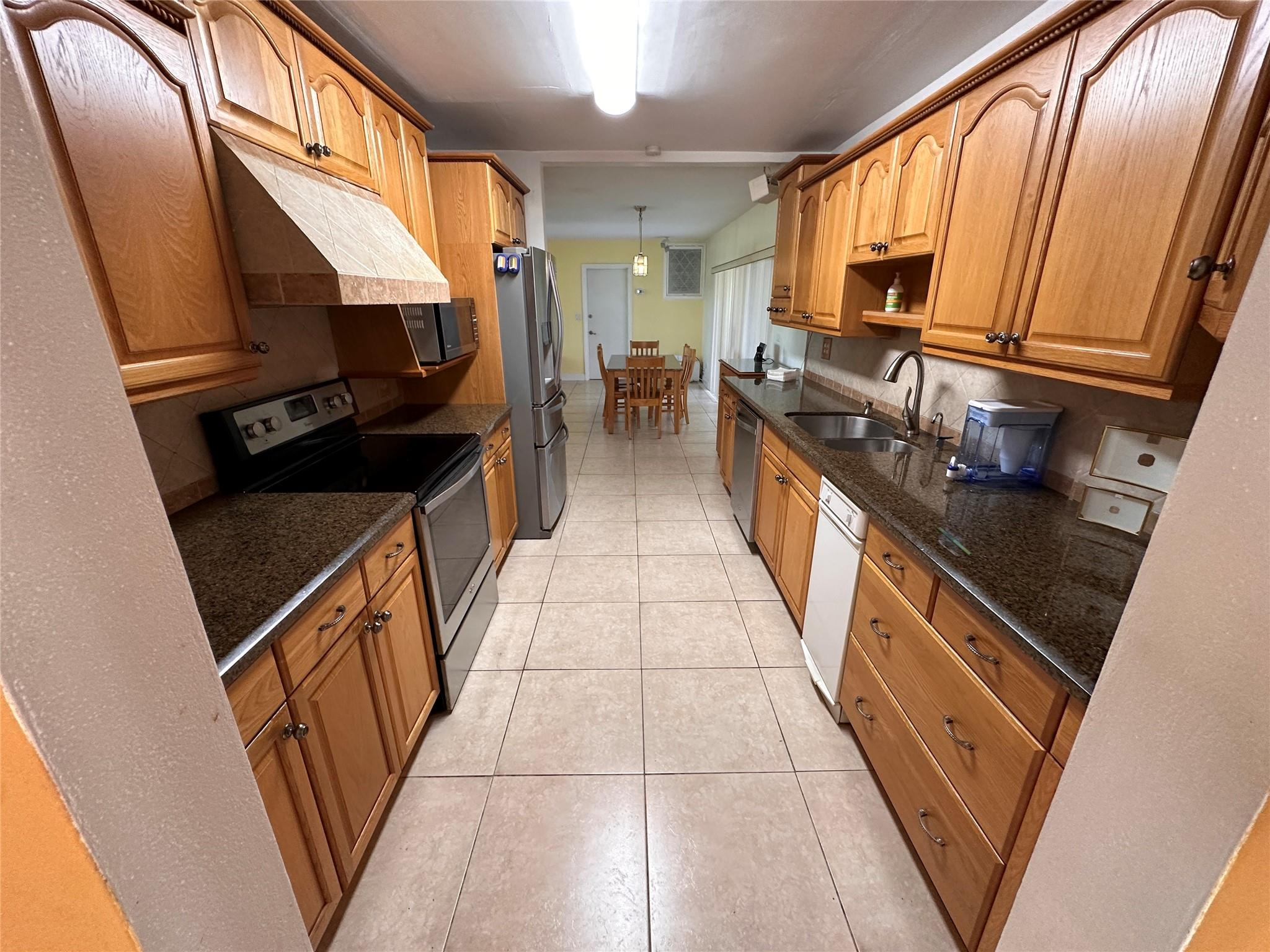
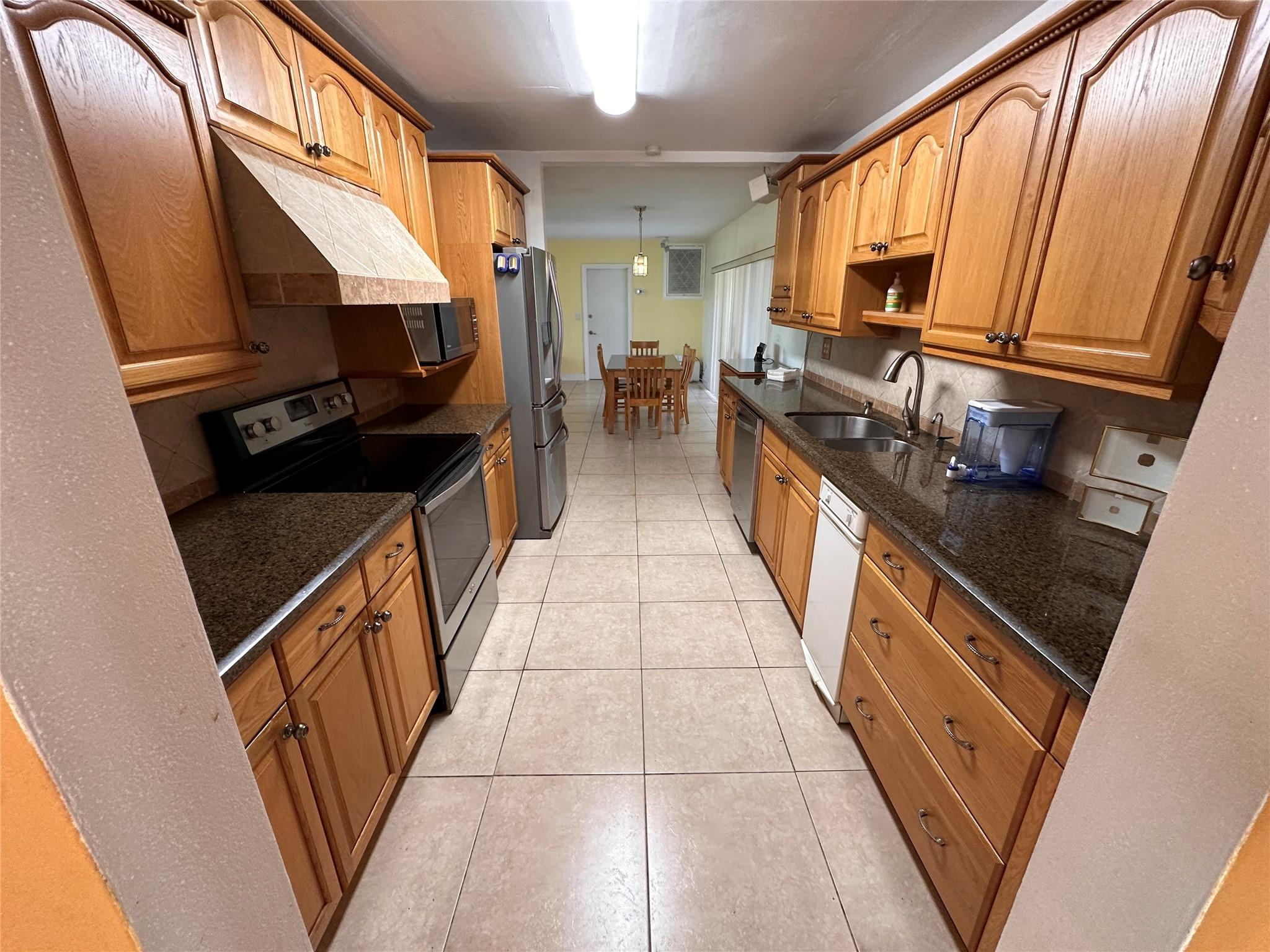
- pen (954, 540)
